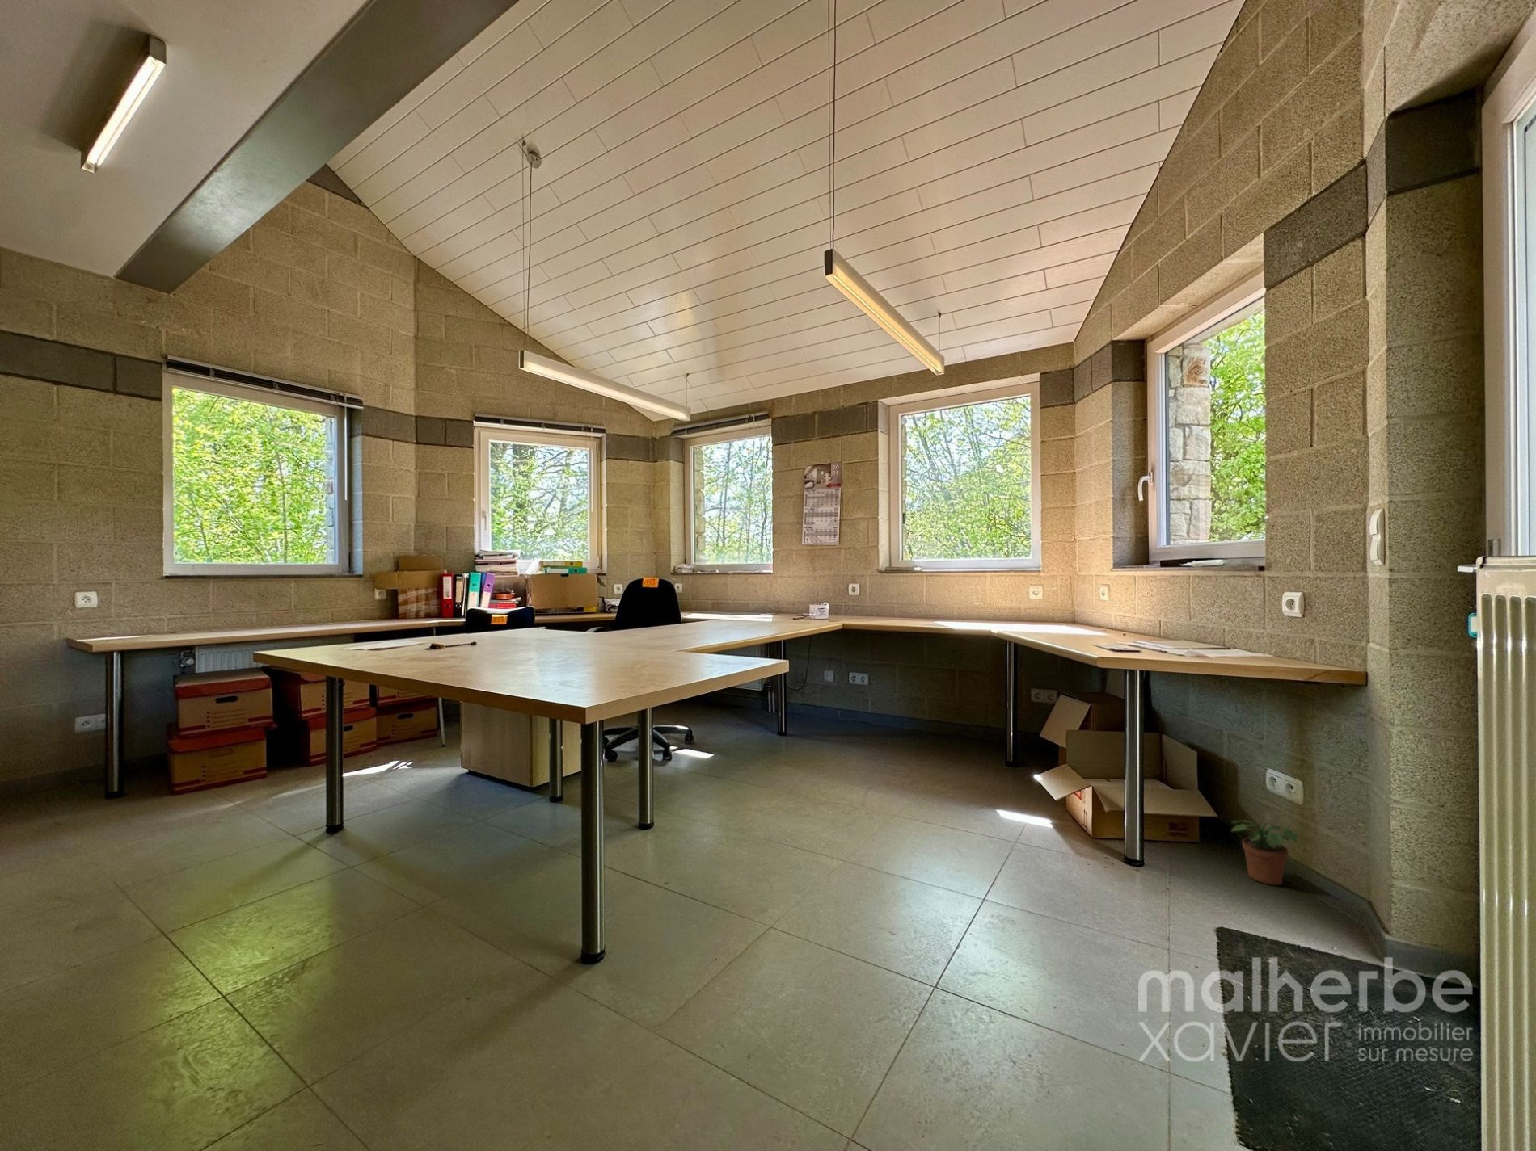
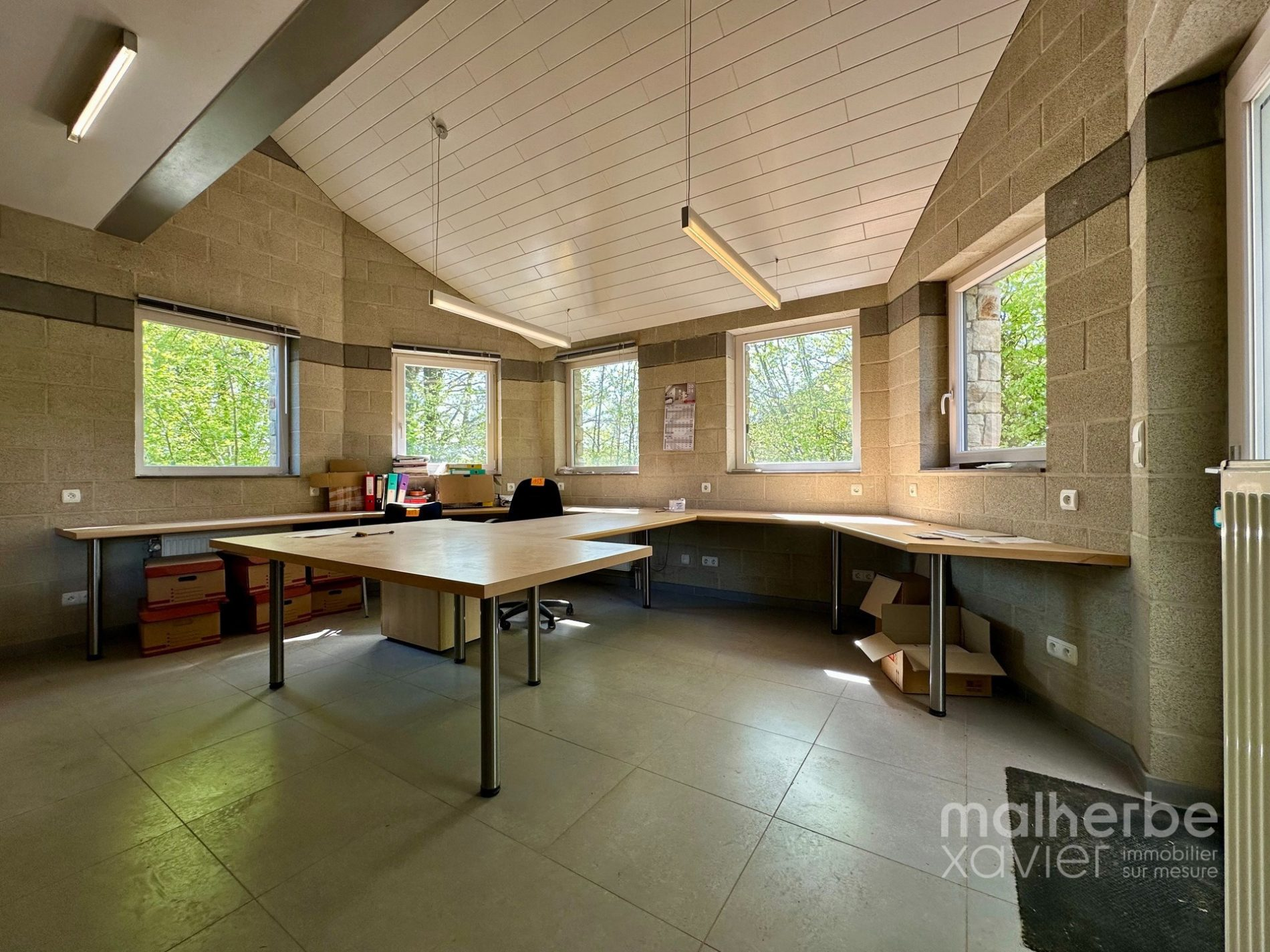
- potted plant (1263, 852)
